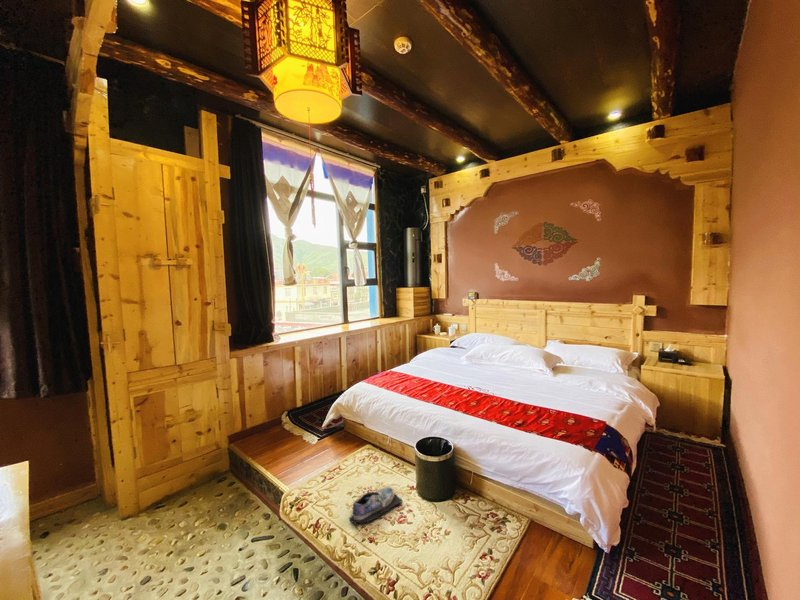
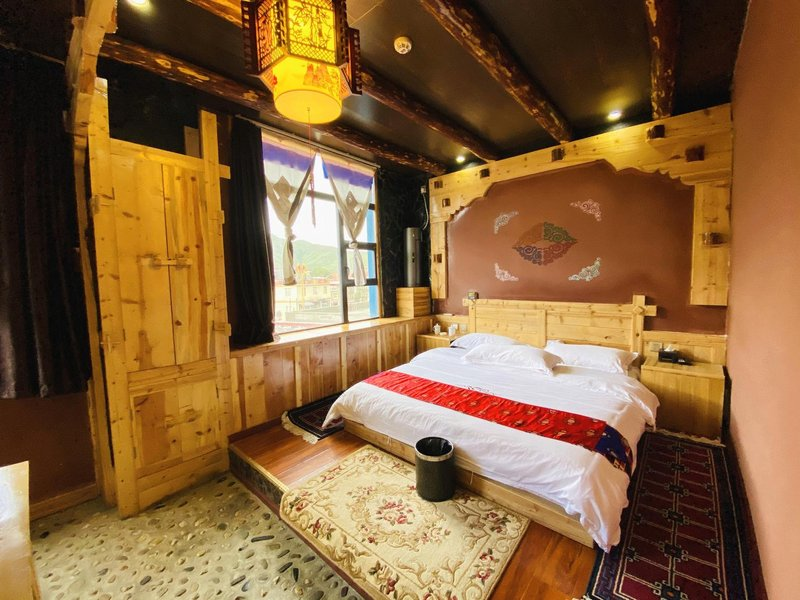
- shoe (374, 500)
